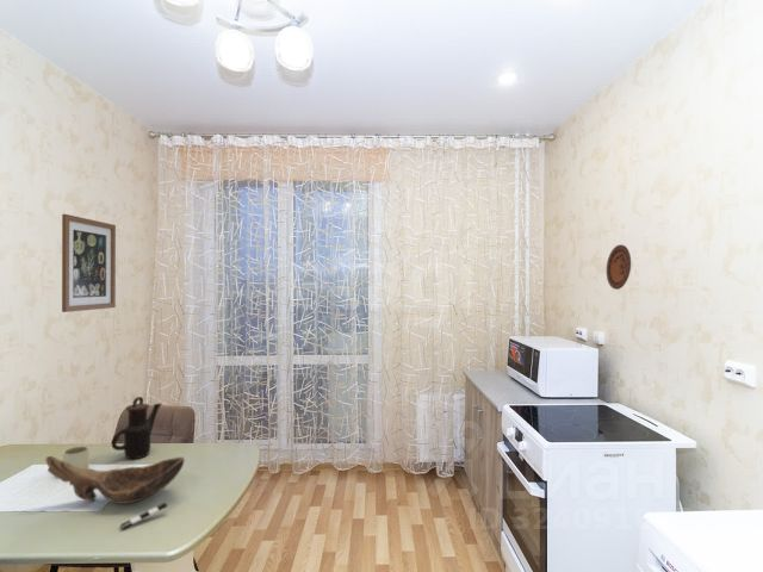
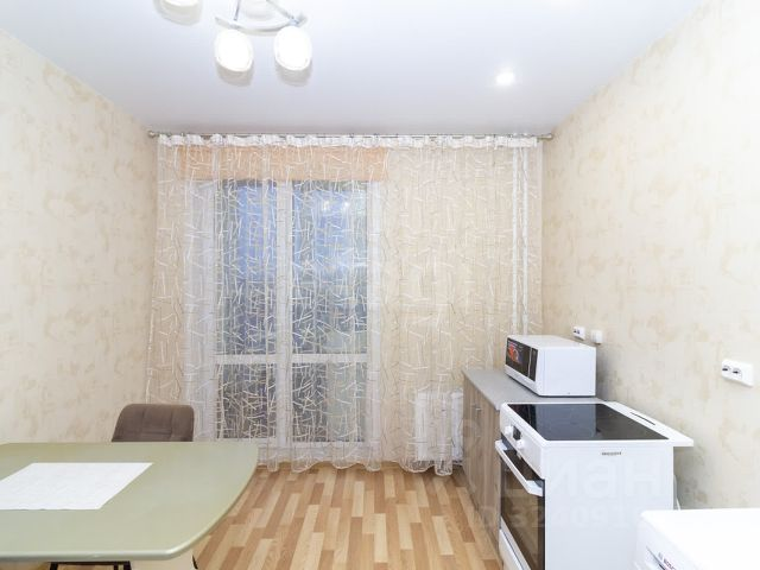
- decorative bowl (119, 480)
- teapot (137, 425)
- decorative plate (619, 267)
- mug (74, 460)
- wall art (91, 265)
